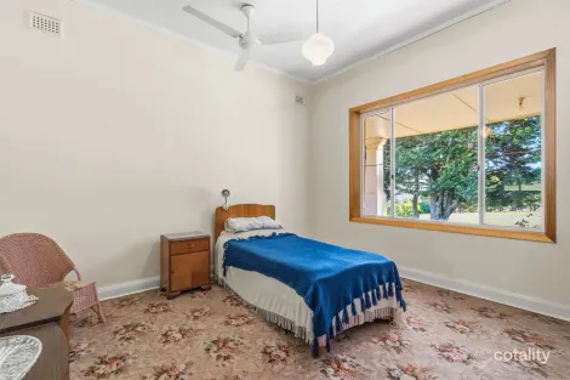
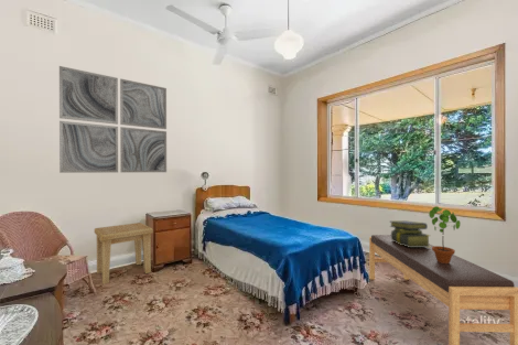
+ side table (123, 241)
+ stack of books (408, 231)
+ wall art (120, 123)
+ potted plant (443, 231)
+ bench (423, 280)
